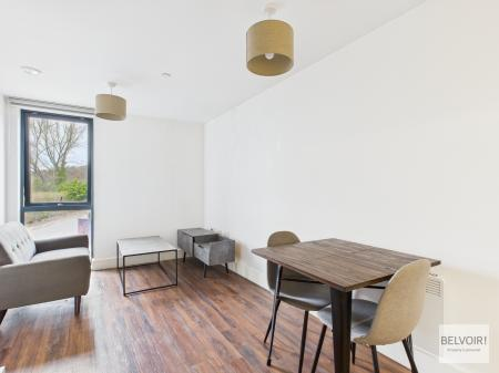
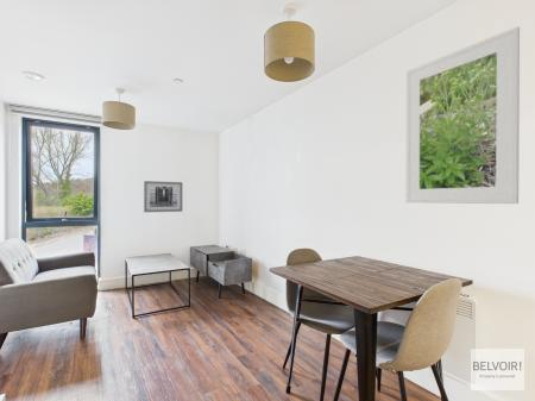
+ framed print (454, 127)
+ wall art (163, 196)
